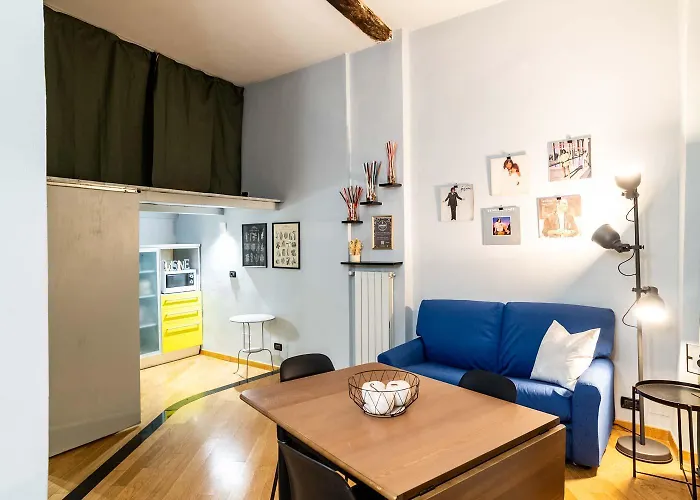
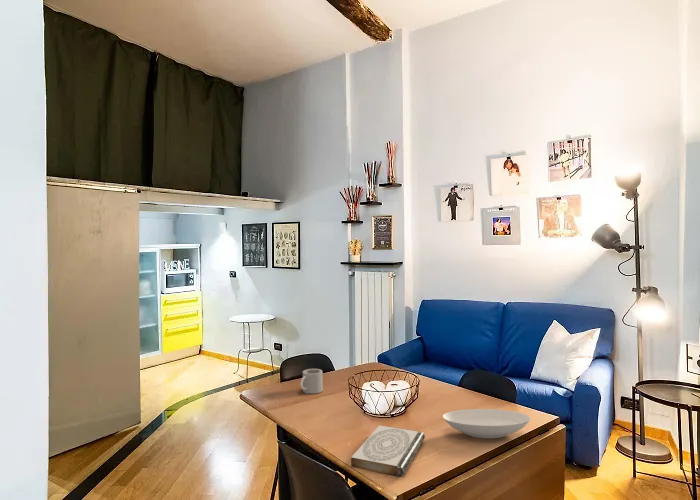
+ book (390, 448)
+ mug (310, 381)
+ bowl (486, 425)
